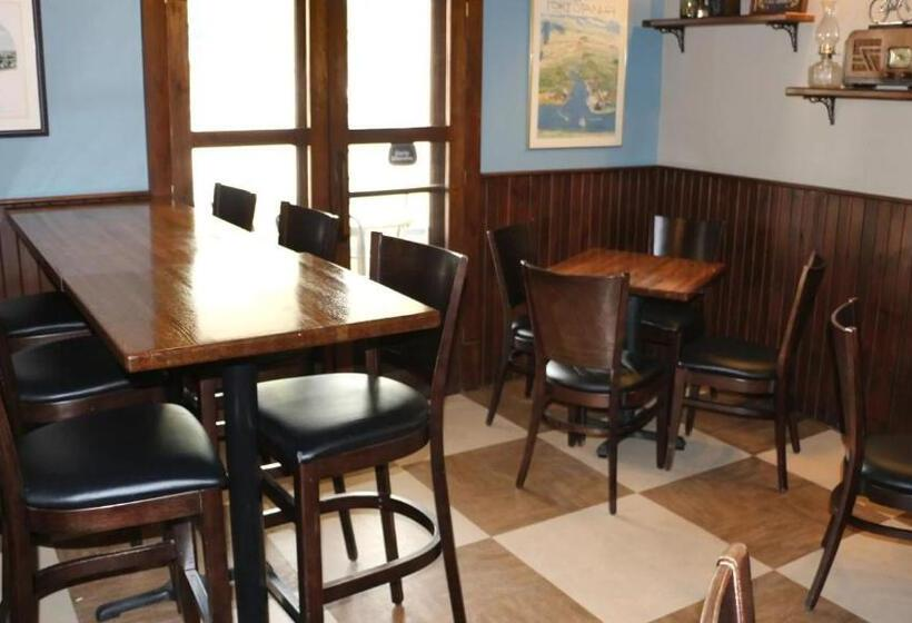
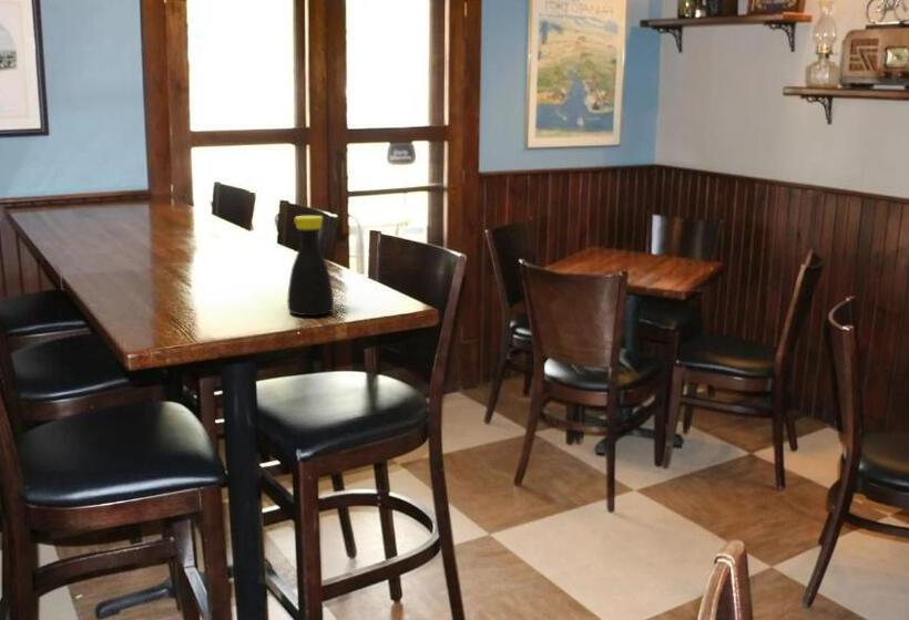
+ bottle (309, 264)
